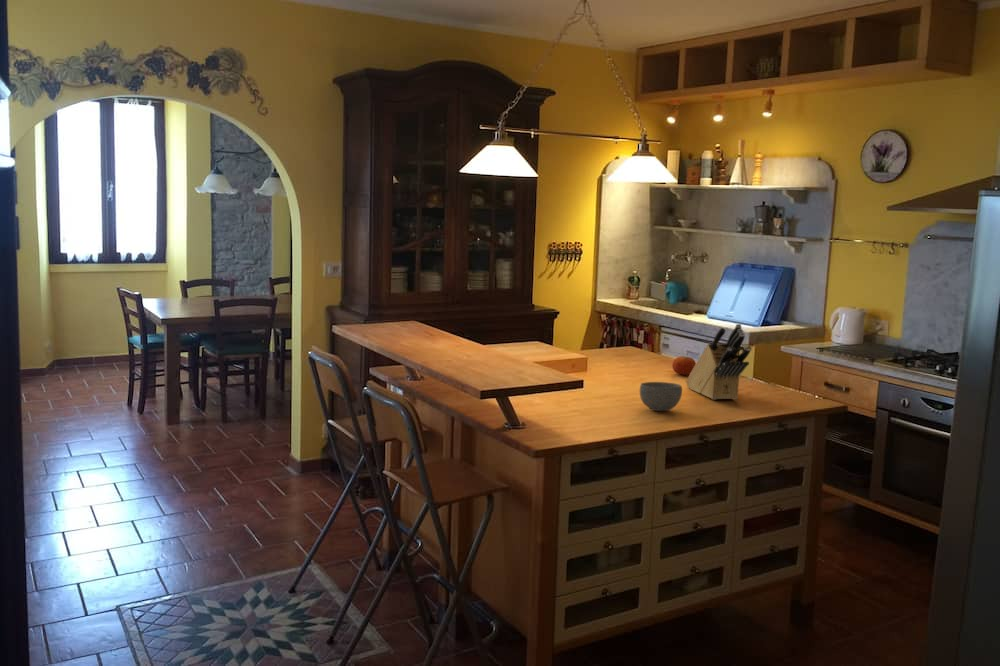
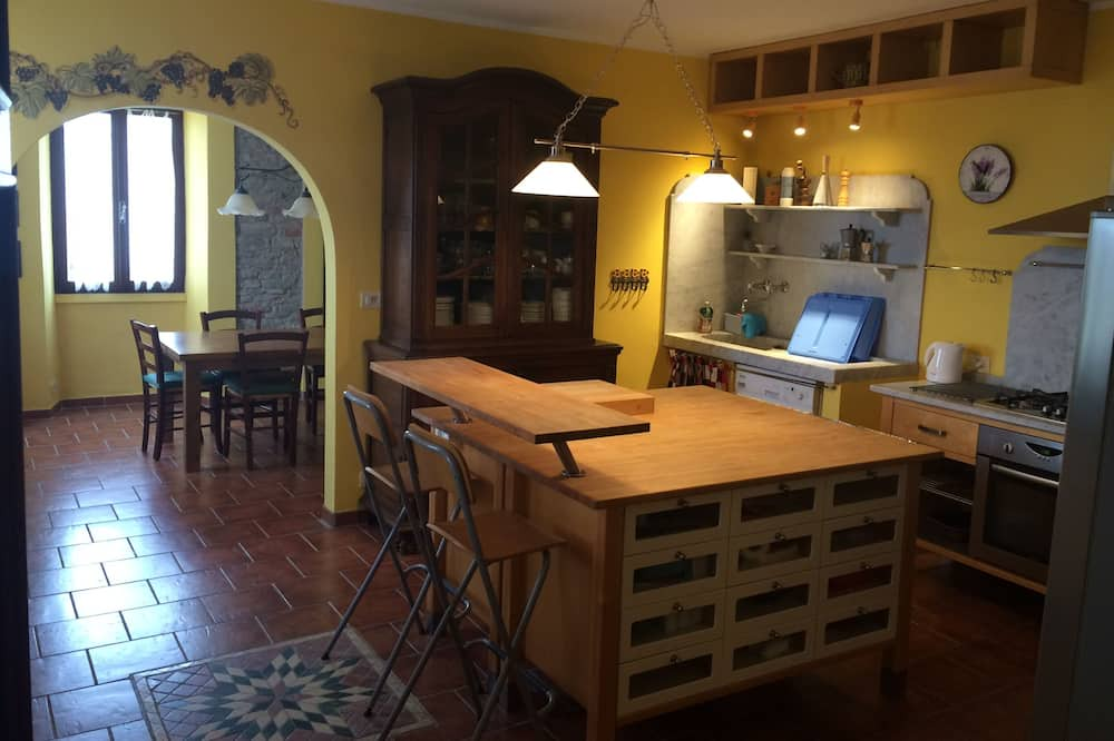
- fruit (684, 365)
- bowl (660, 397)
- knife block (718, 358)
